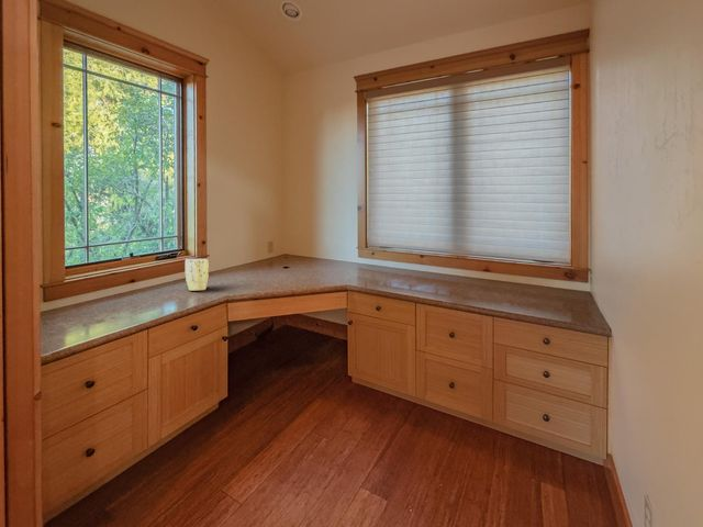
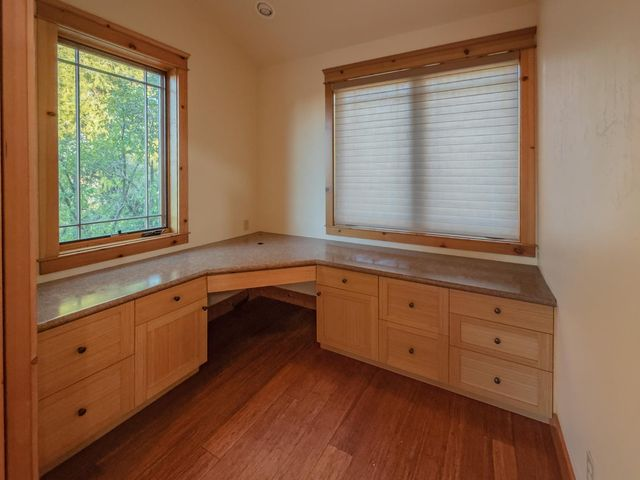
- plant pot (197, 273)
